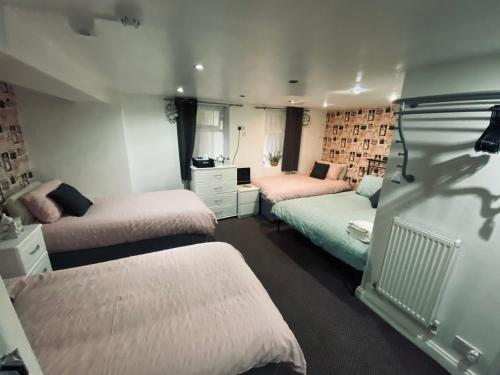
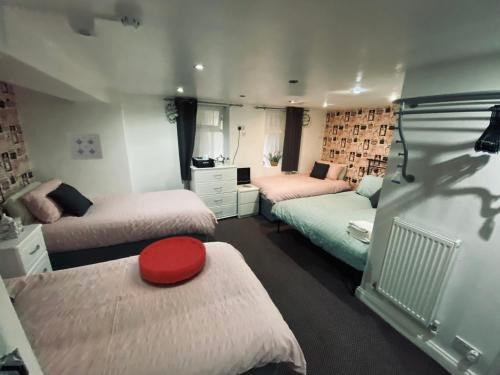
+ cushion (174, 258)
+ wall art (85, 146)
